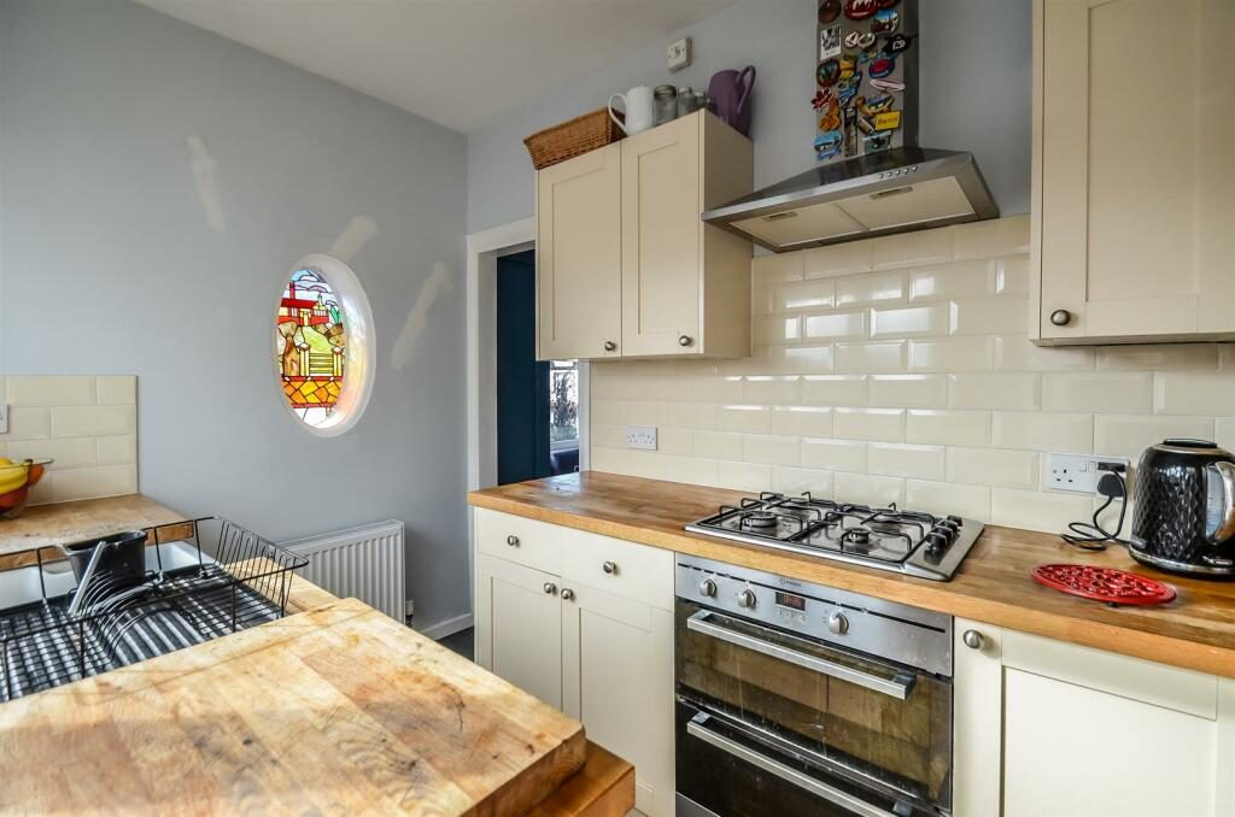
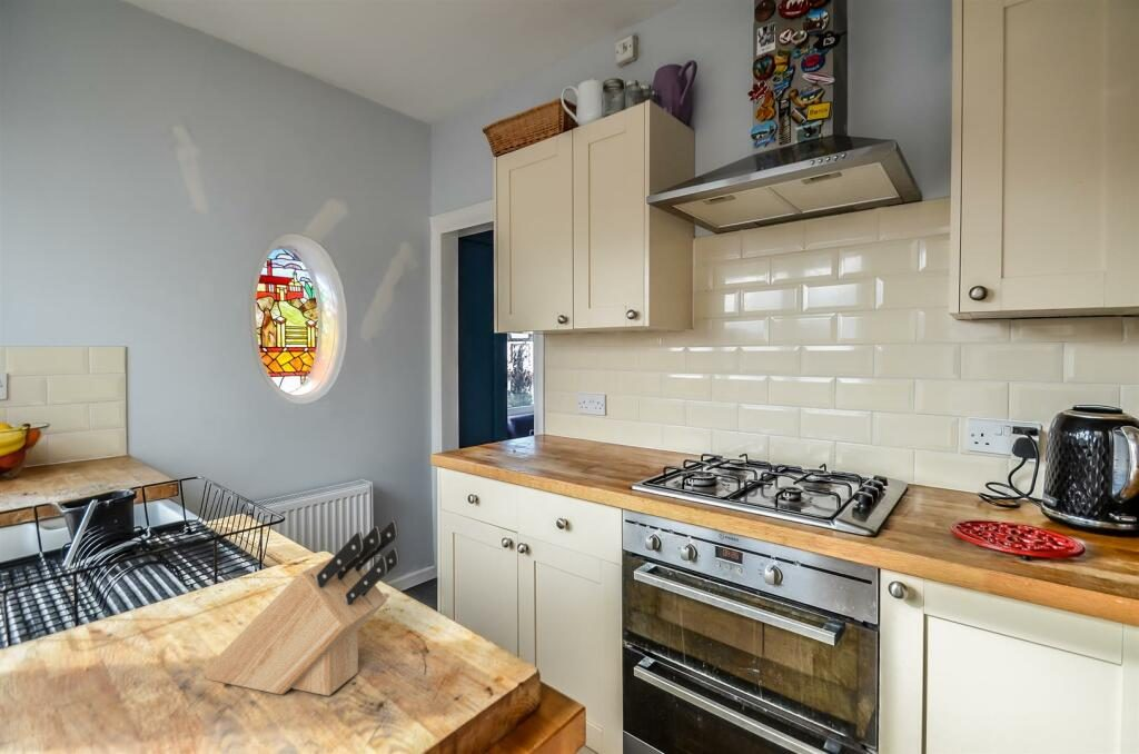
+ knife block (307, 598)
